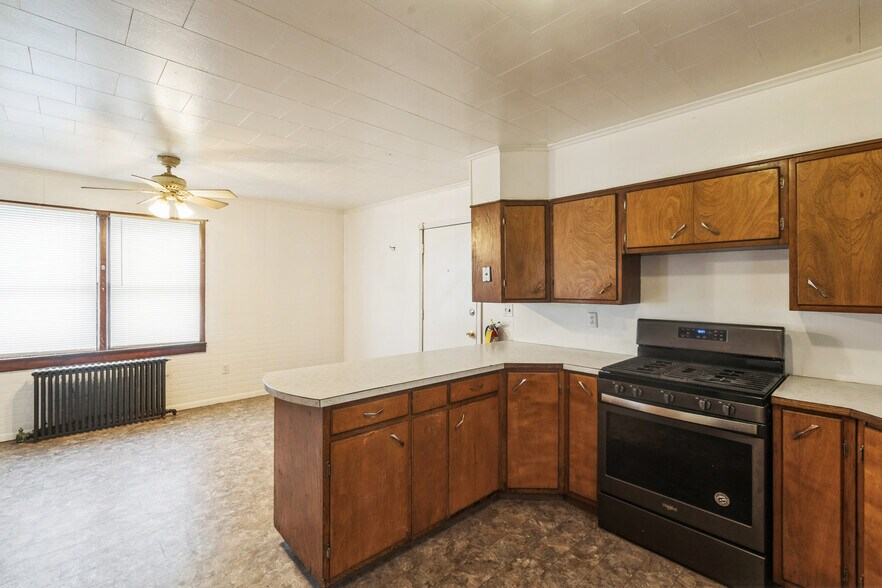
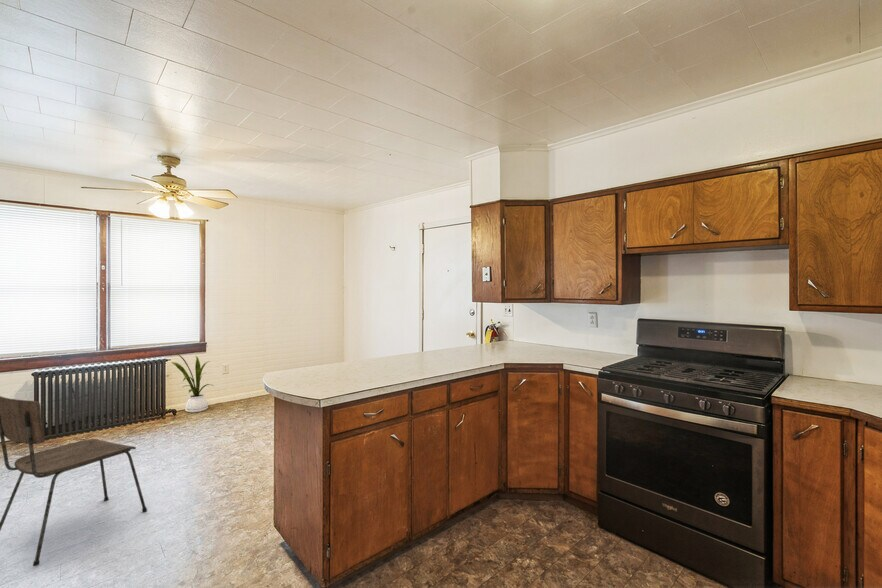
+ dining chair (74, 457)
+ house plant (193, 380)
